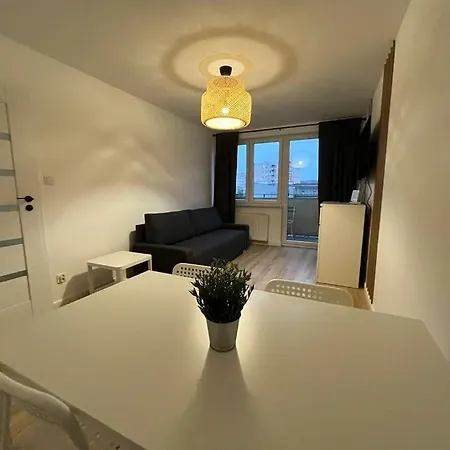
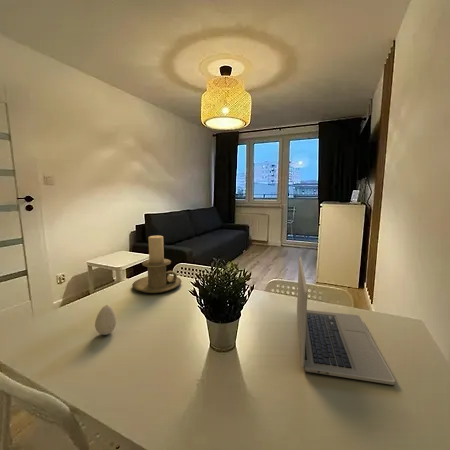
+ candle holder (156, 261)
+ laptop (336, 313)
+ decorative egg (105, 319)
